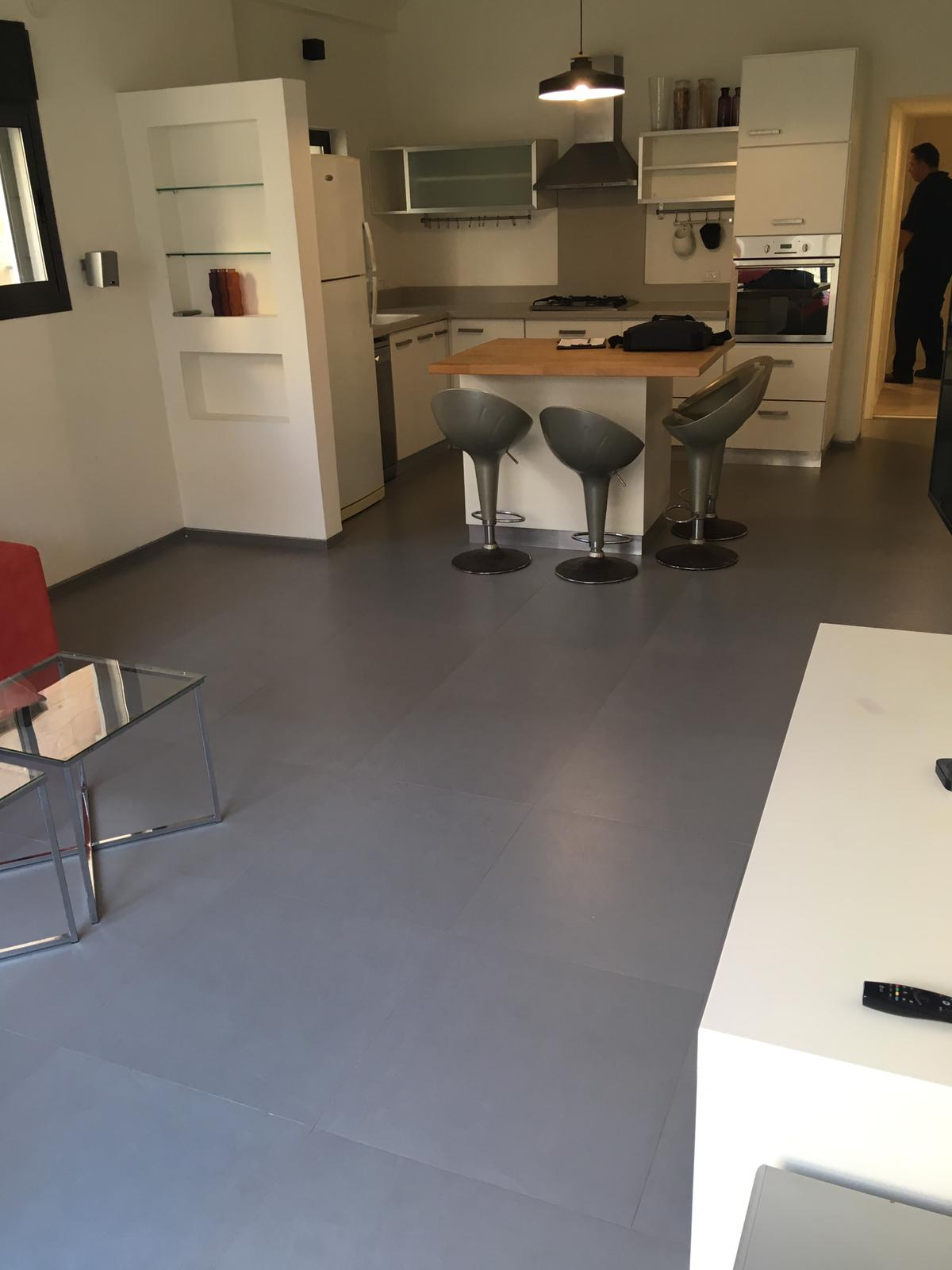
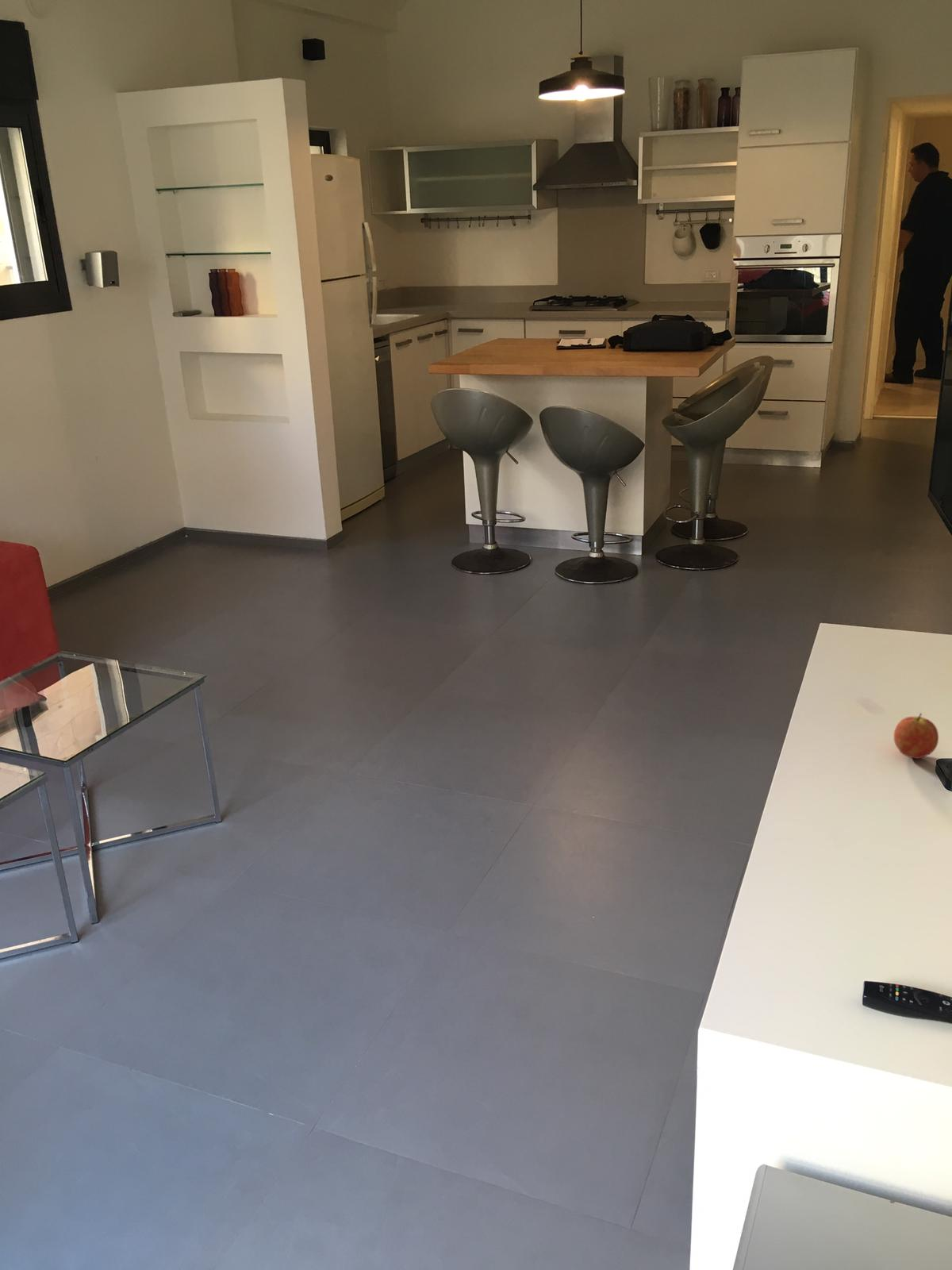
+ fruit (916, 734)
